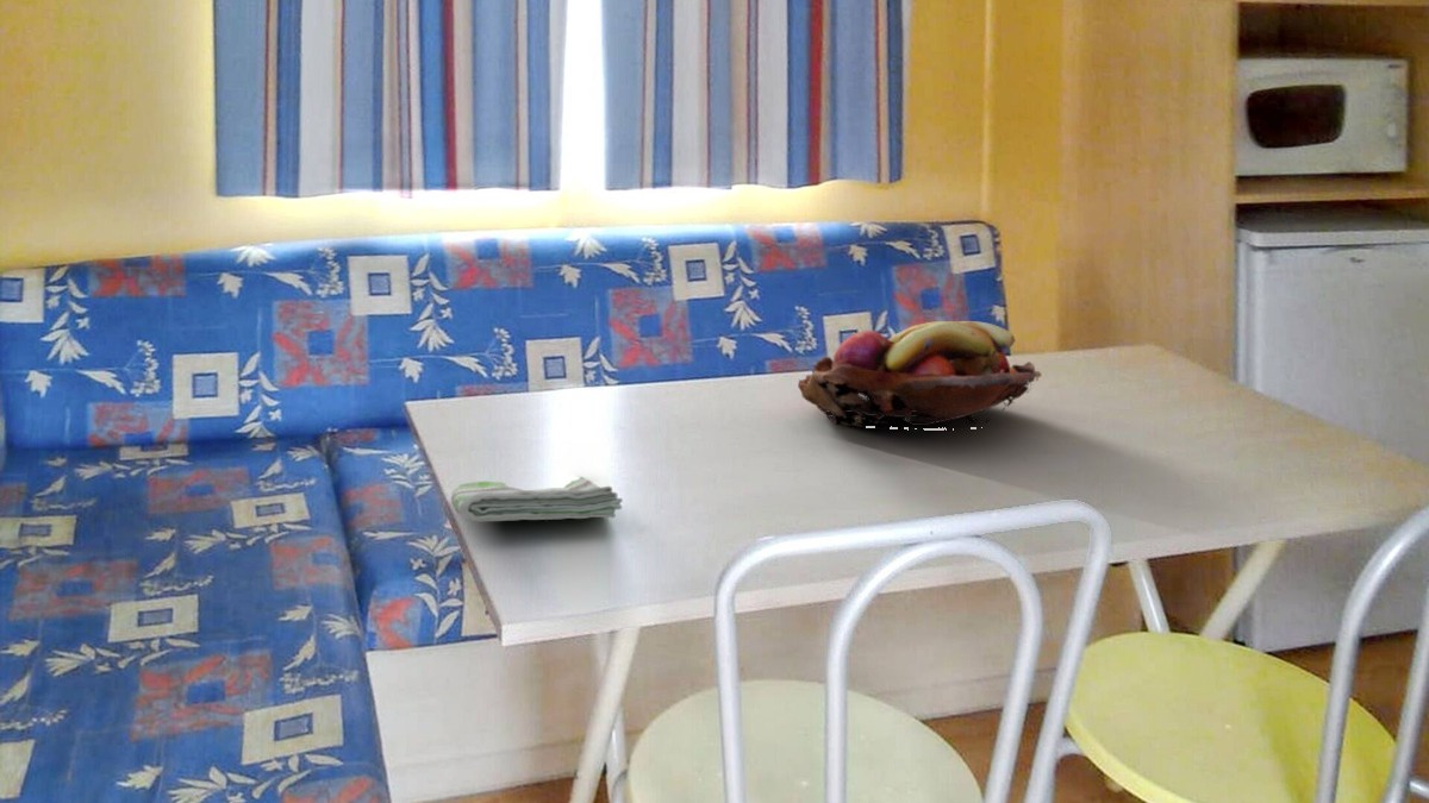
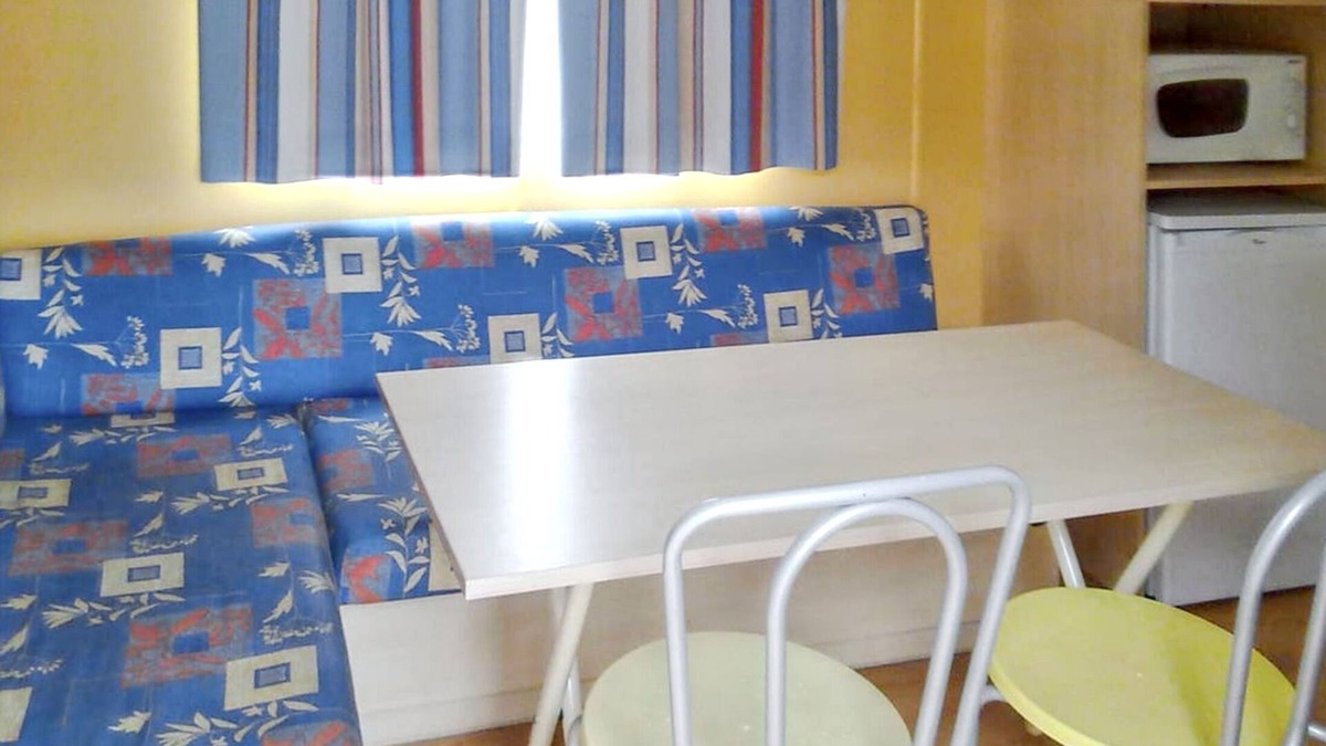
- fruit basket (918, 372)
- dish towel (530, 494)
